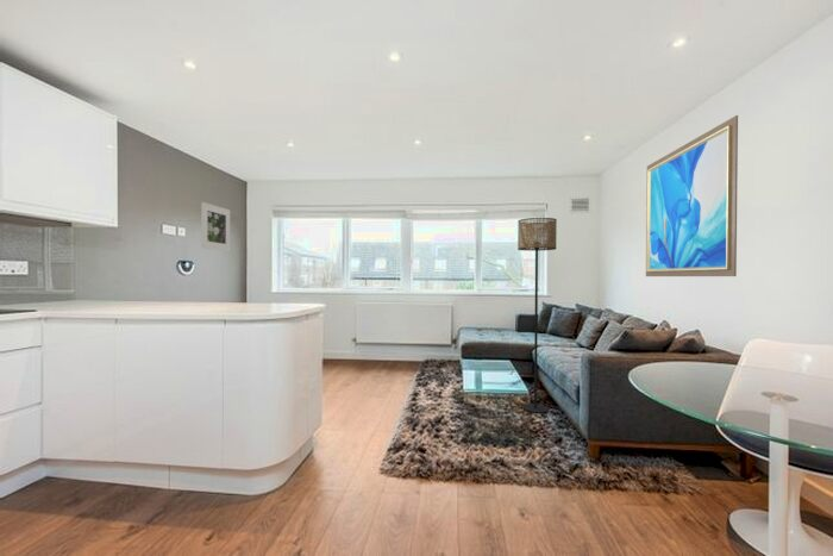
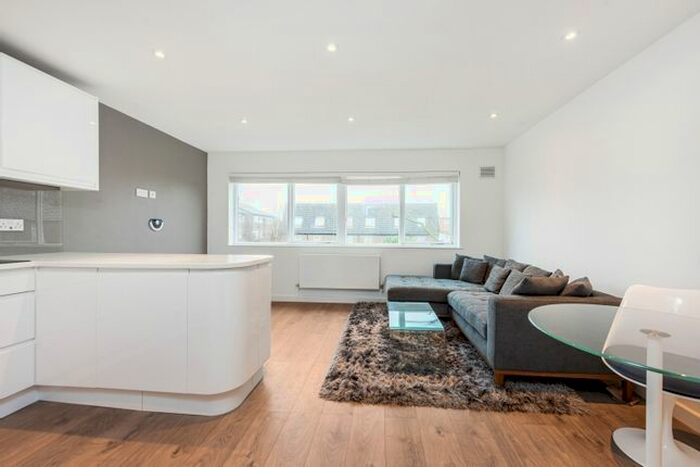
- wall art (682, 211)
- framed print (215, 227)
- floor lamp (536, 314)
